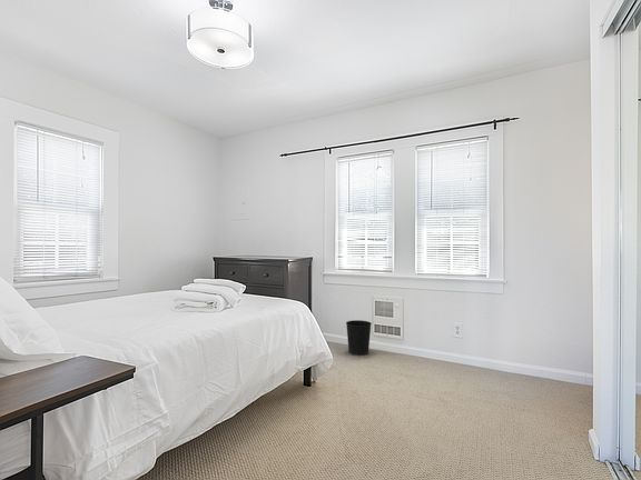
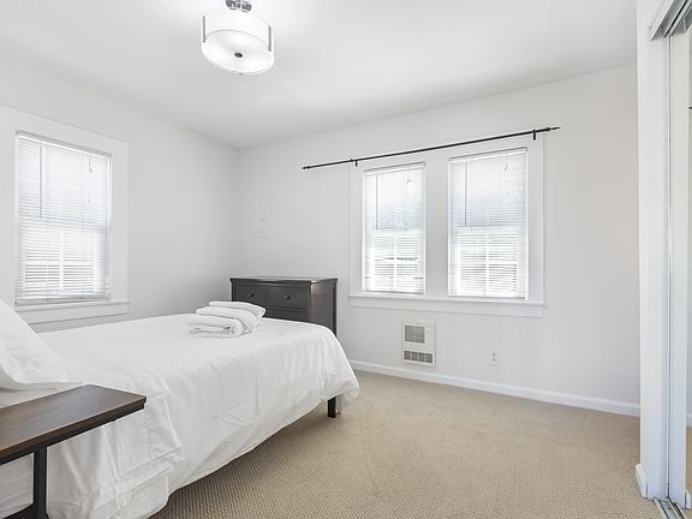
- wastebasket (358, 337)
